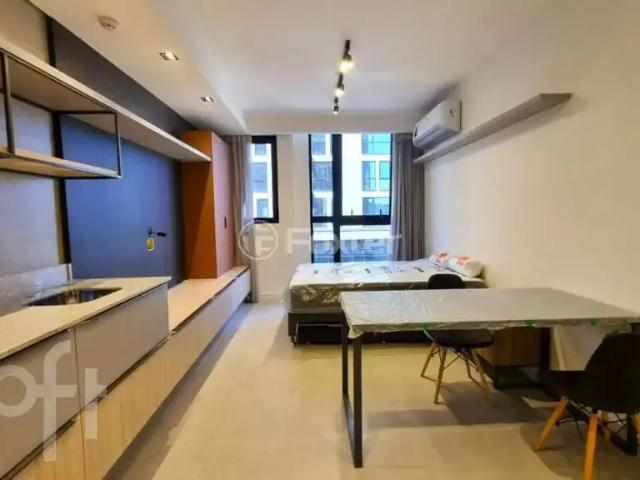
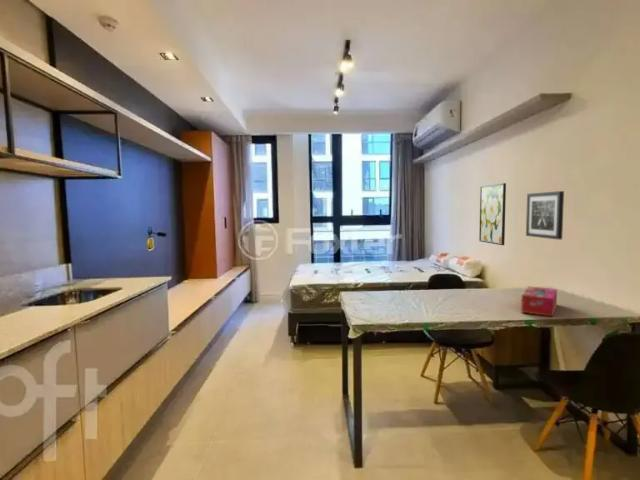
+ wall art (543, 215)
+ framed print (491, 214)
+ tissue box (539, 300)
